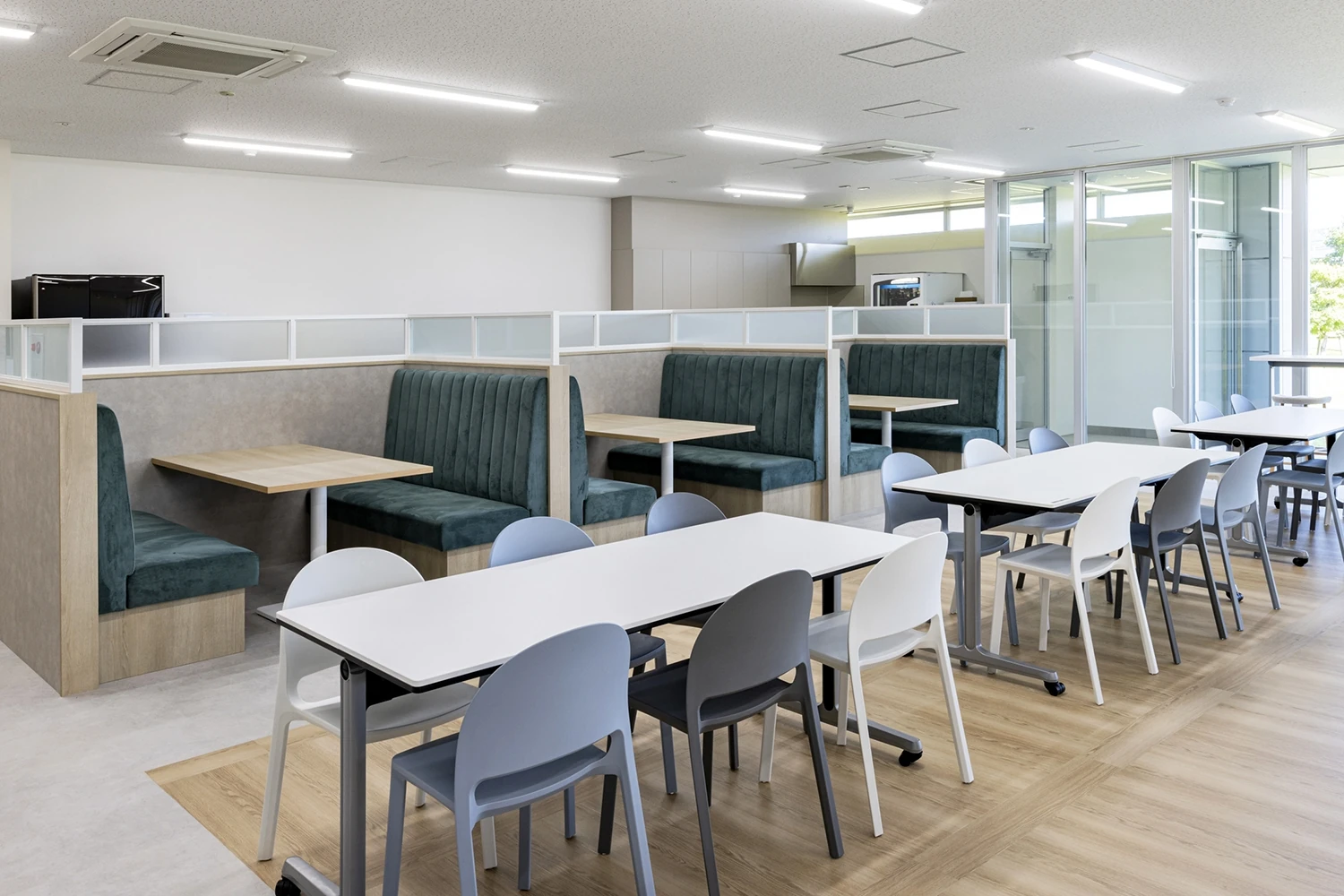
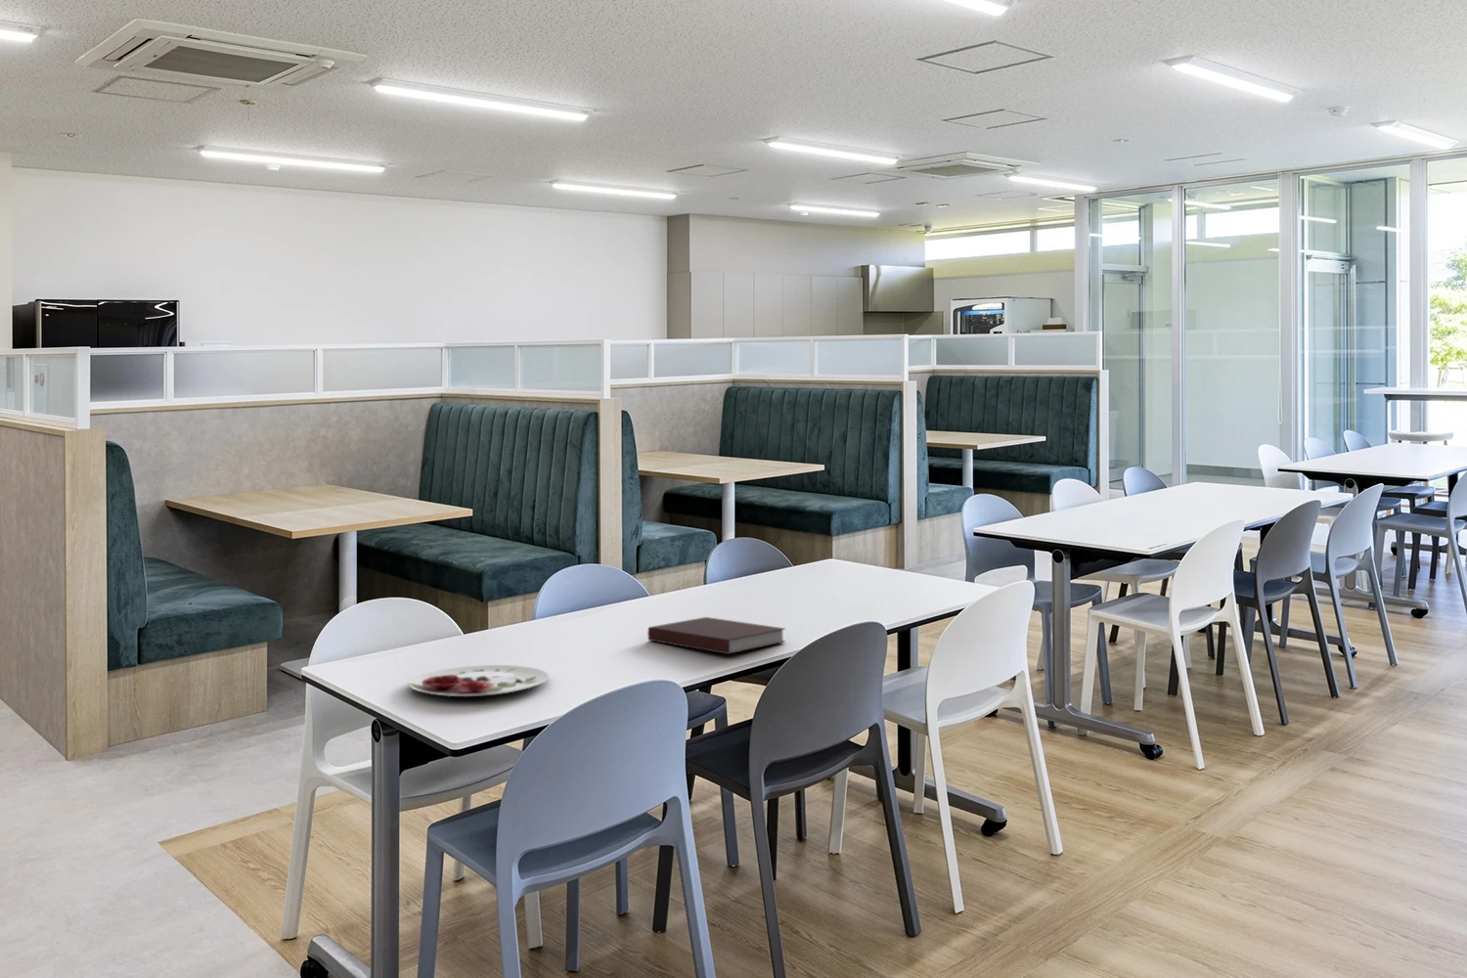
+ plate (479, 678)
+ notebook (716, 634)
